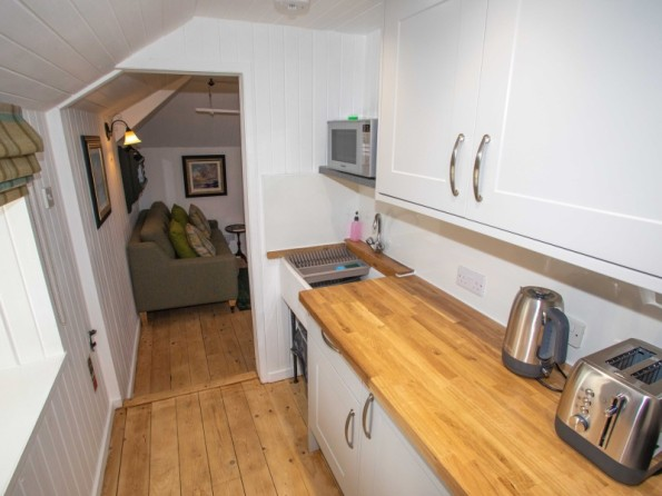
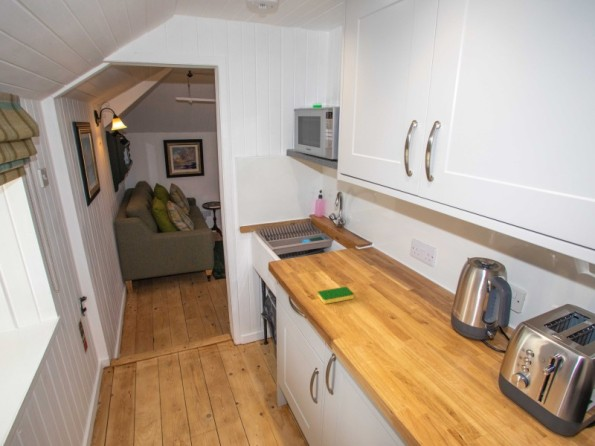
+ dish sponge (335, 294)
